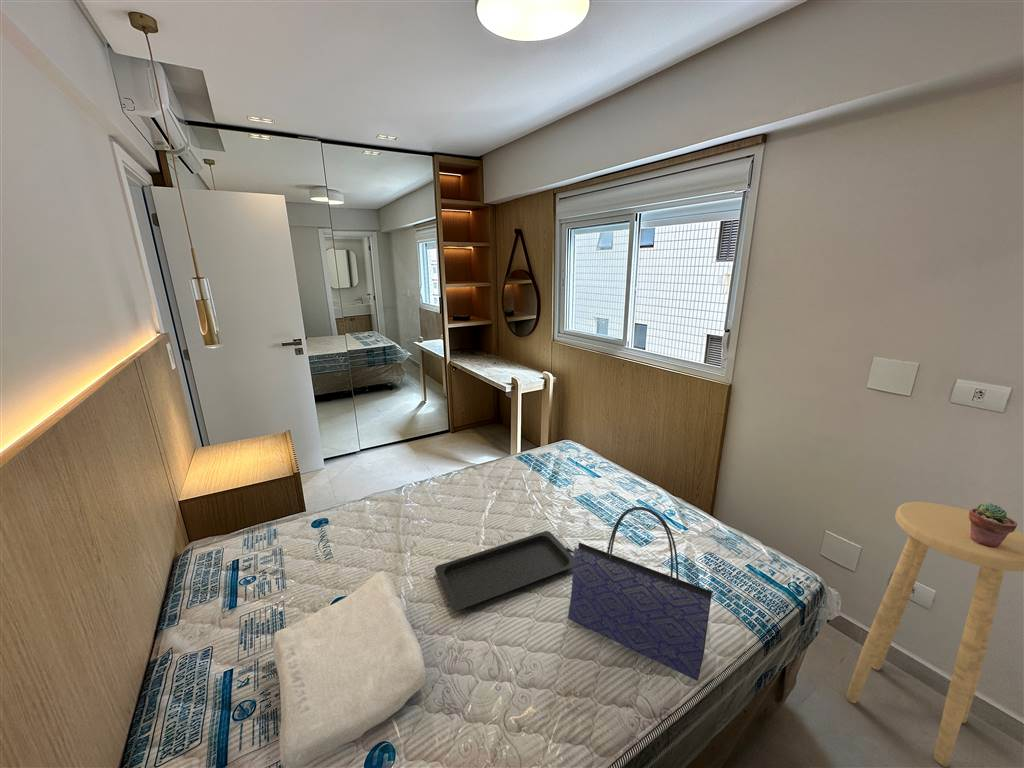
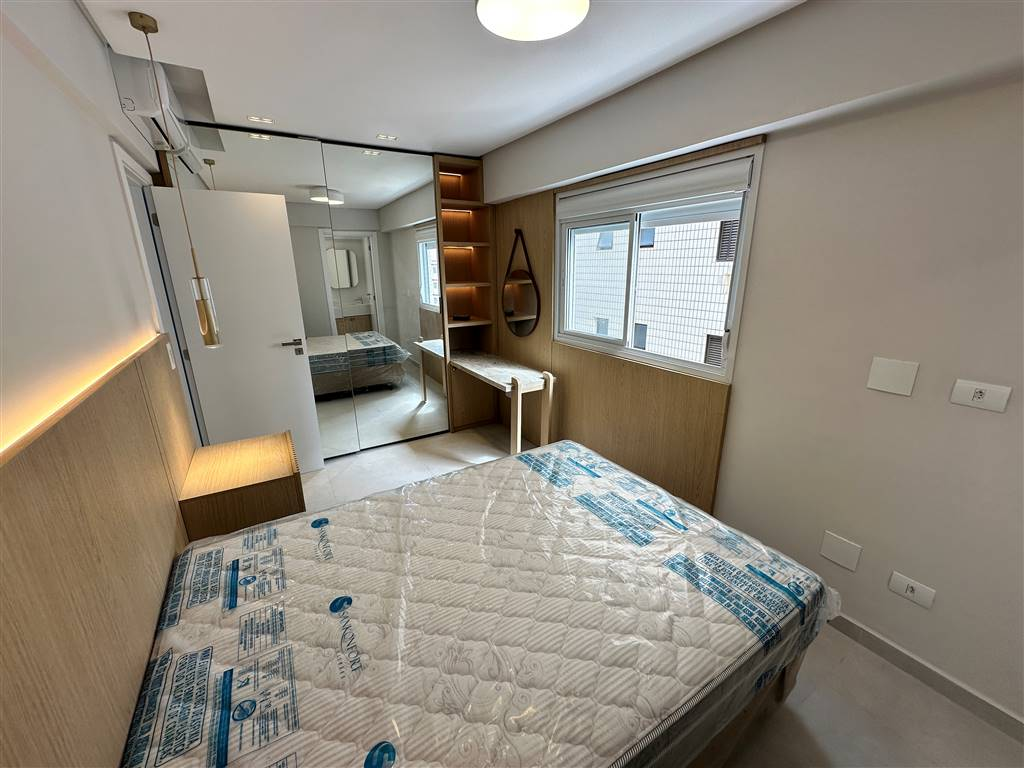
- tote bag (632, 571)
- stool (963, 631)
- soap bar (348, 652)
- potted succulent (990, 523)
- serving tray (507, 568)
